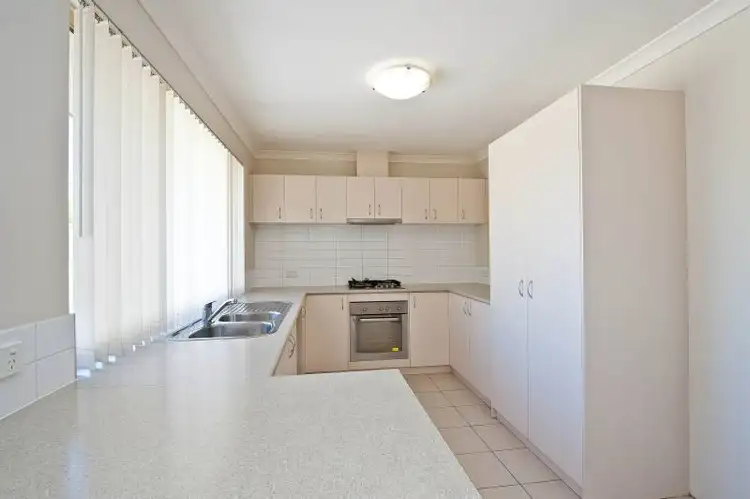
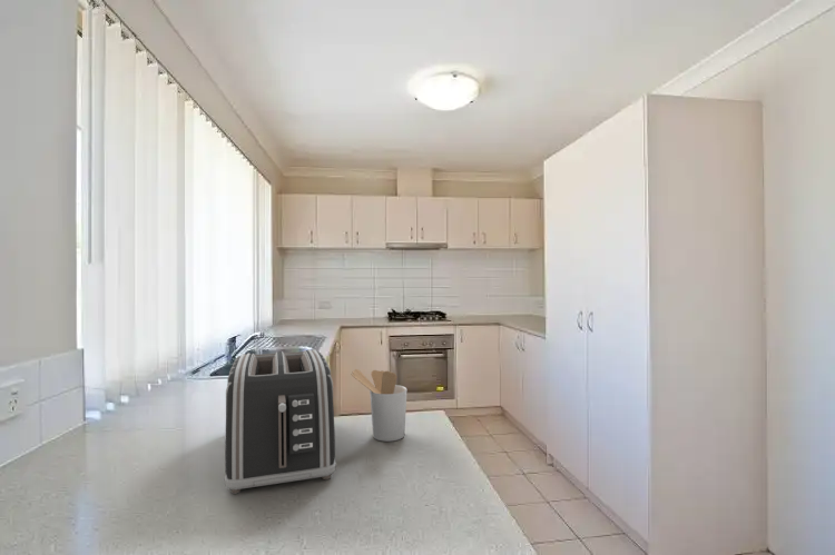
+ toaster (281, 404)
+ utensil holder (379, 402)
